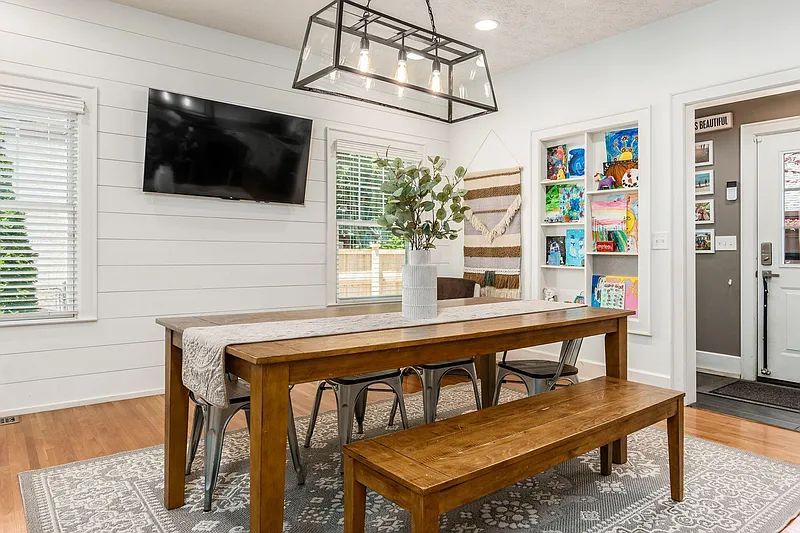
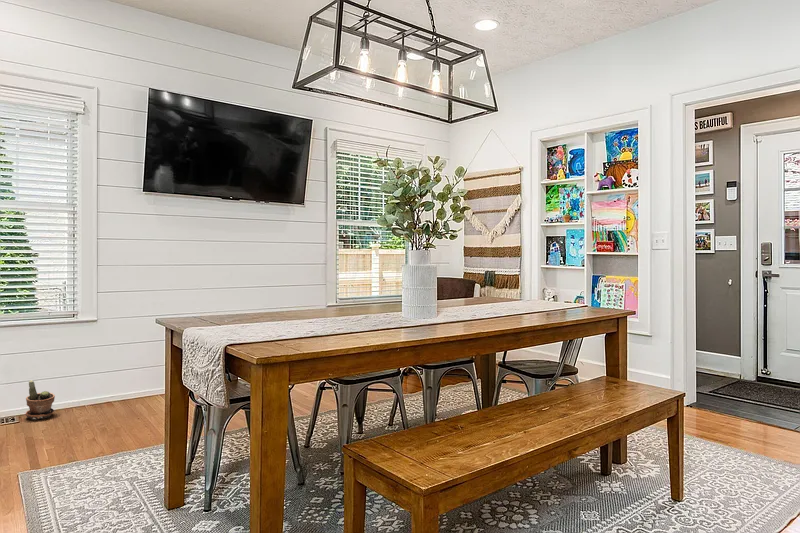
+ potted plant (40, 397)
